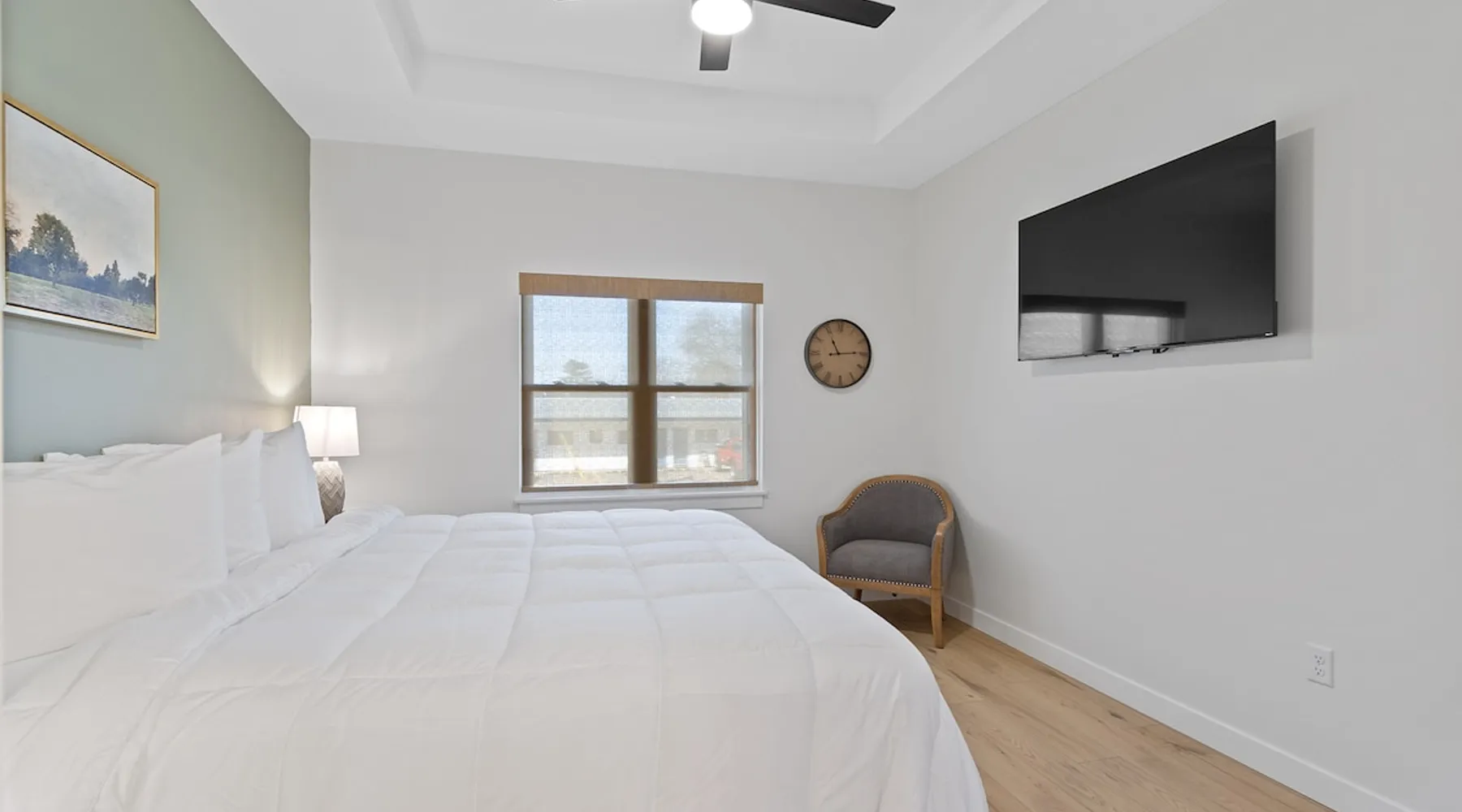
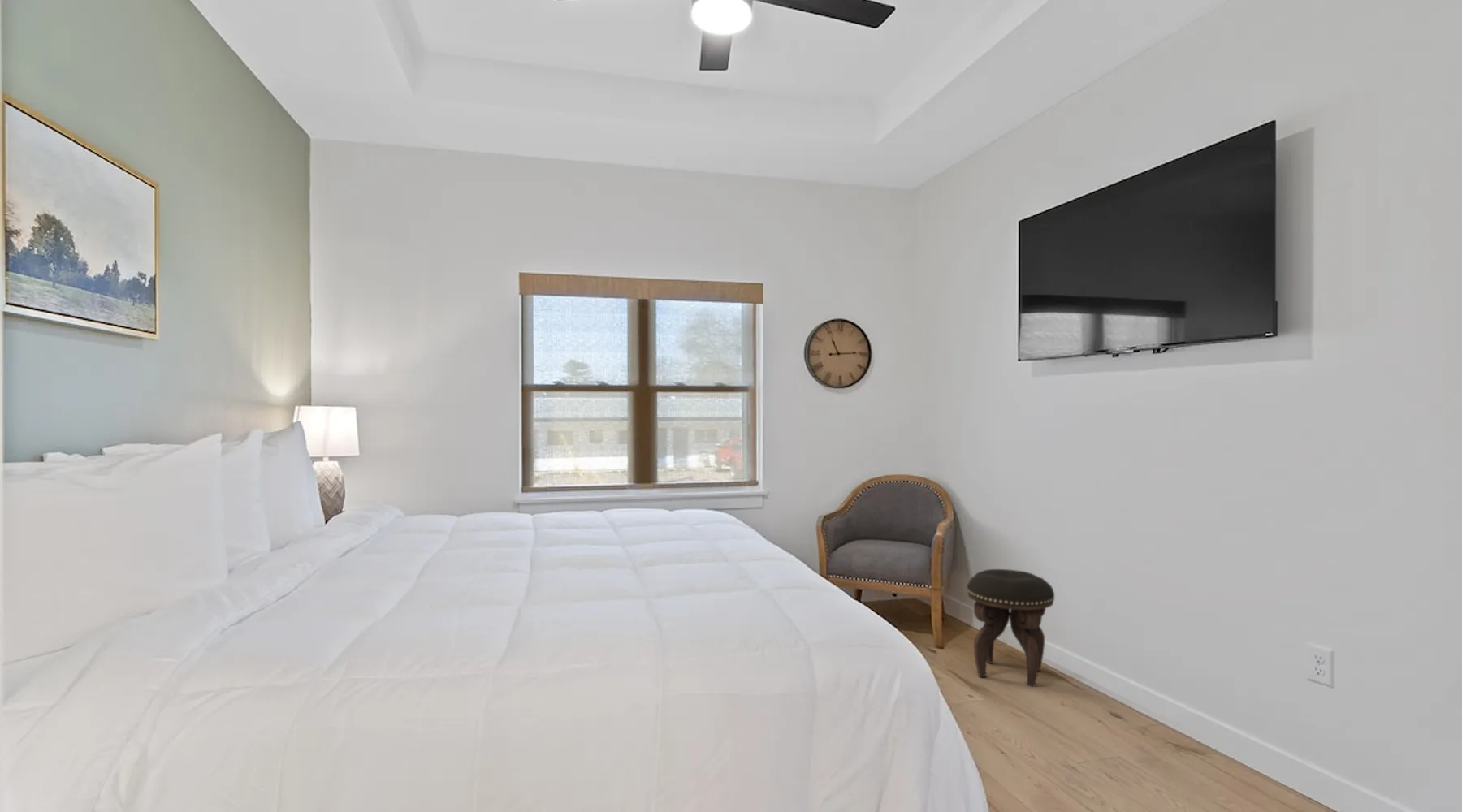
+ footstool (1010, 624)
